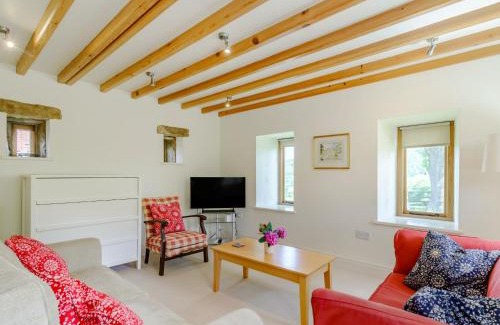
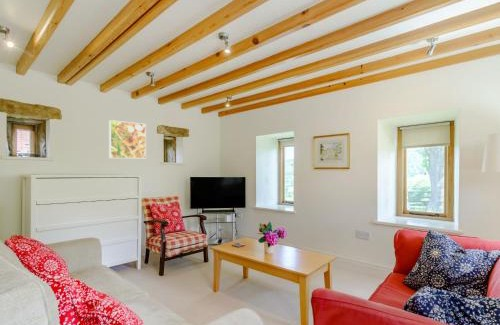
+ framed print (128, 140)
